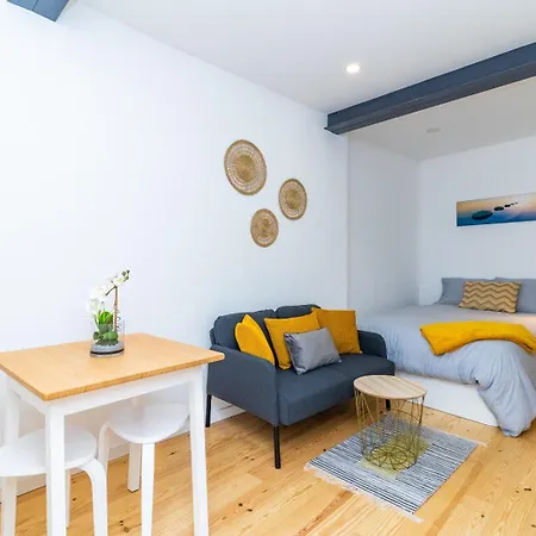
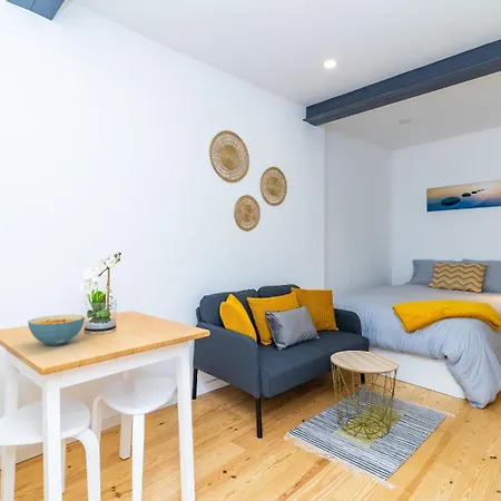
+ cereal bowl (57, 331)
